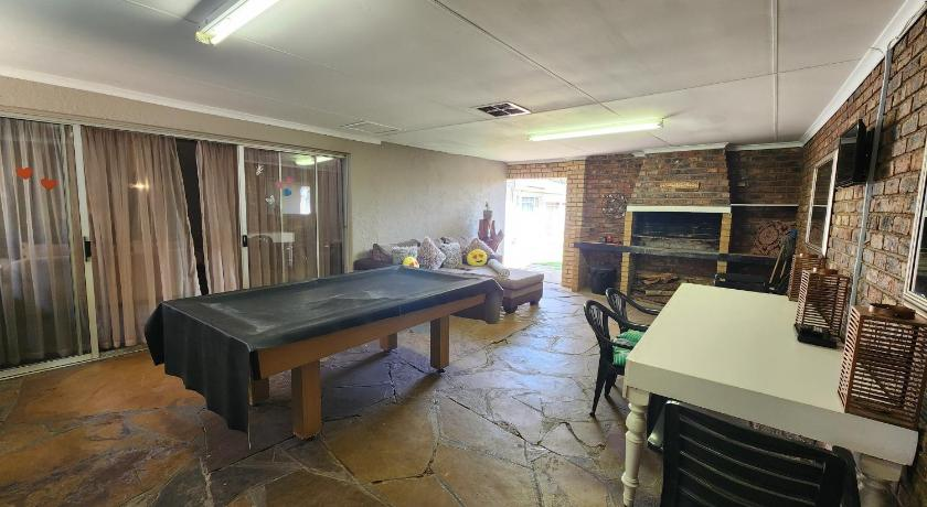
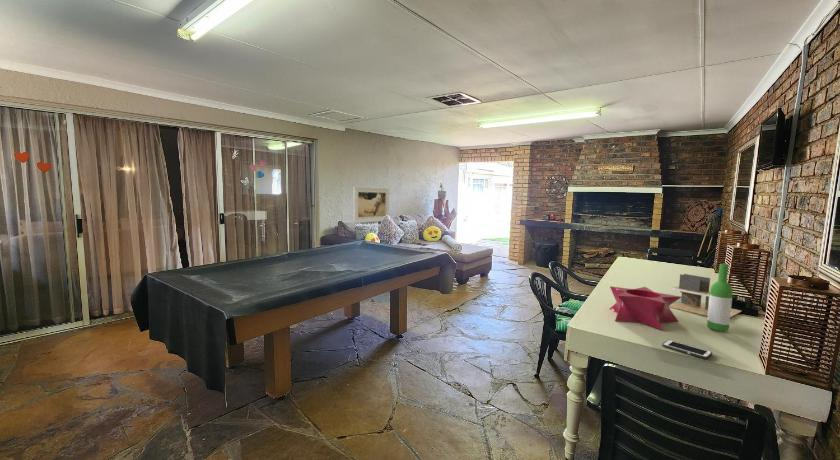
+ cell phone (686, 348)
+ wine bottle (720, 296)
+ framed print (372, 204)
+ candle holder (645, 305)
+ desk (693, 291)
